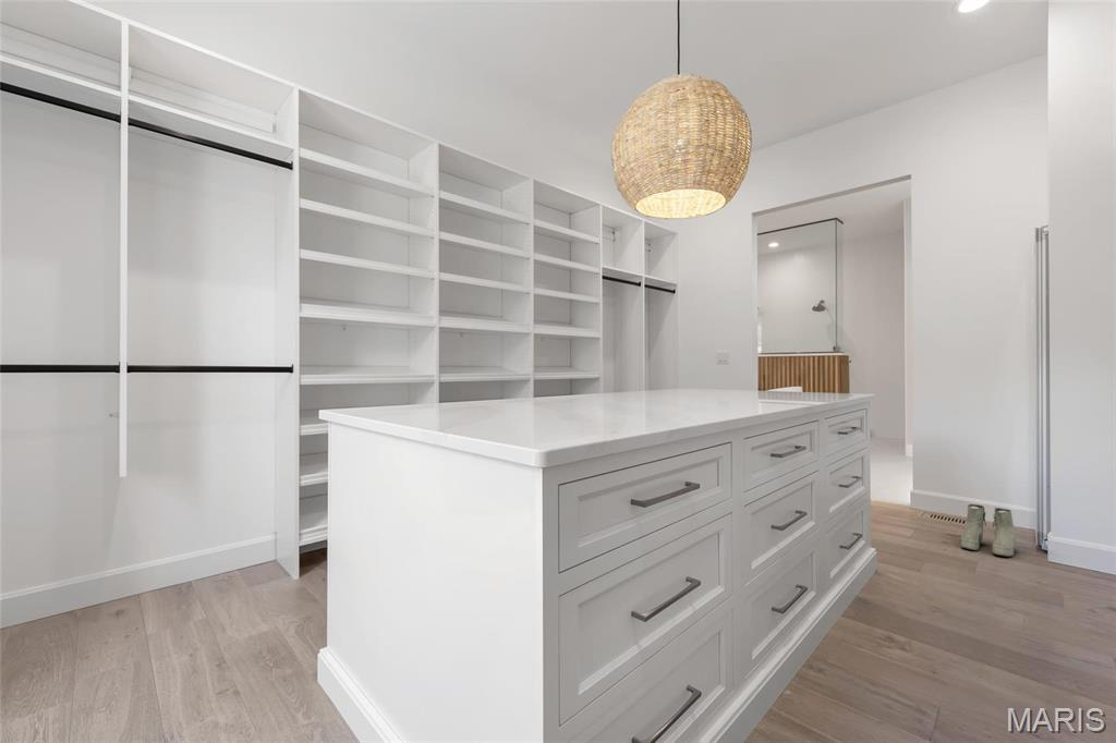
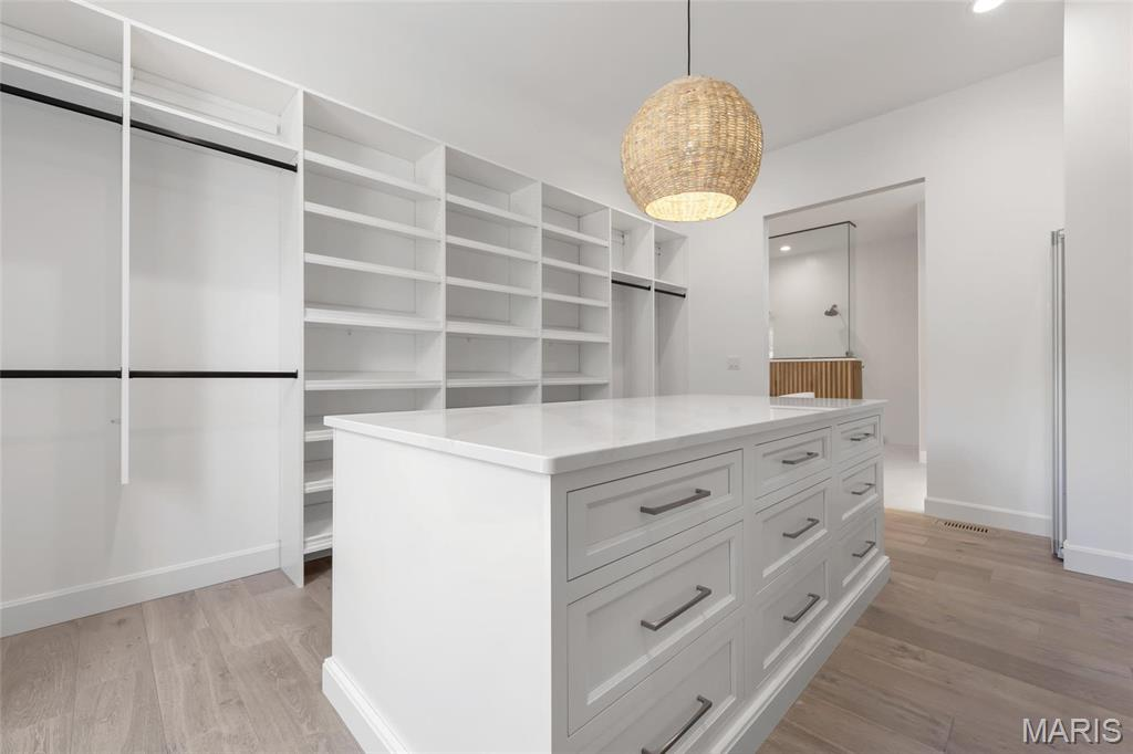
- boots (985, 525)
